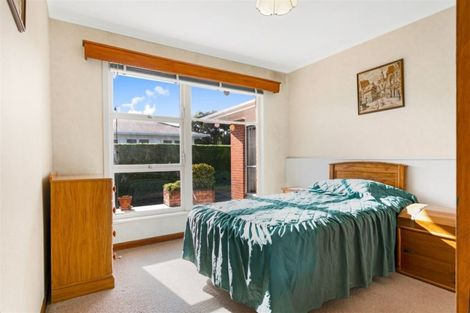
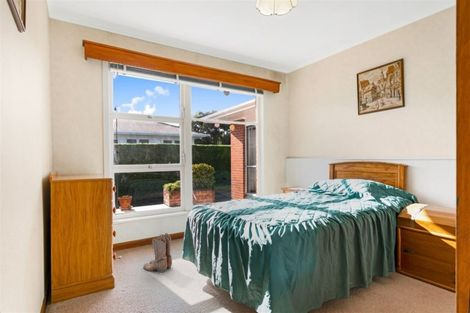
+ boots (157, 250)
